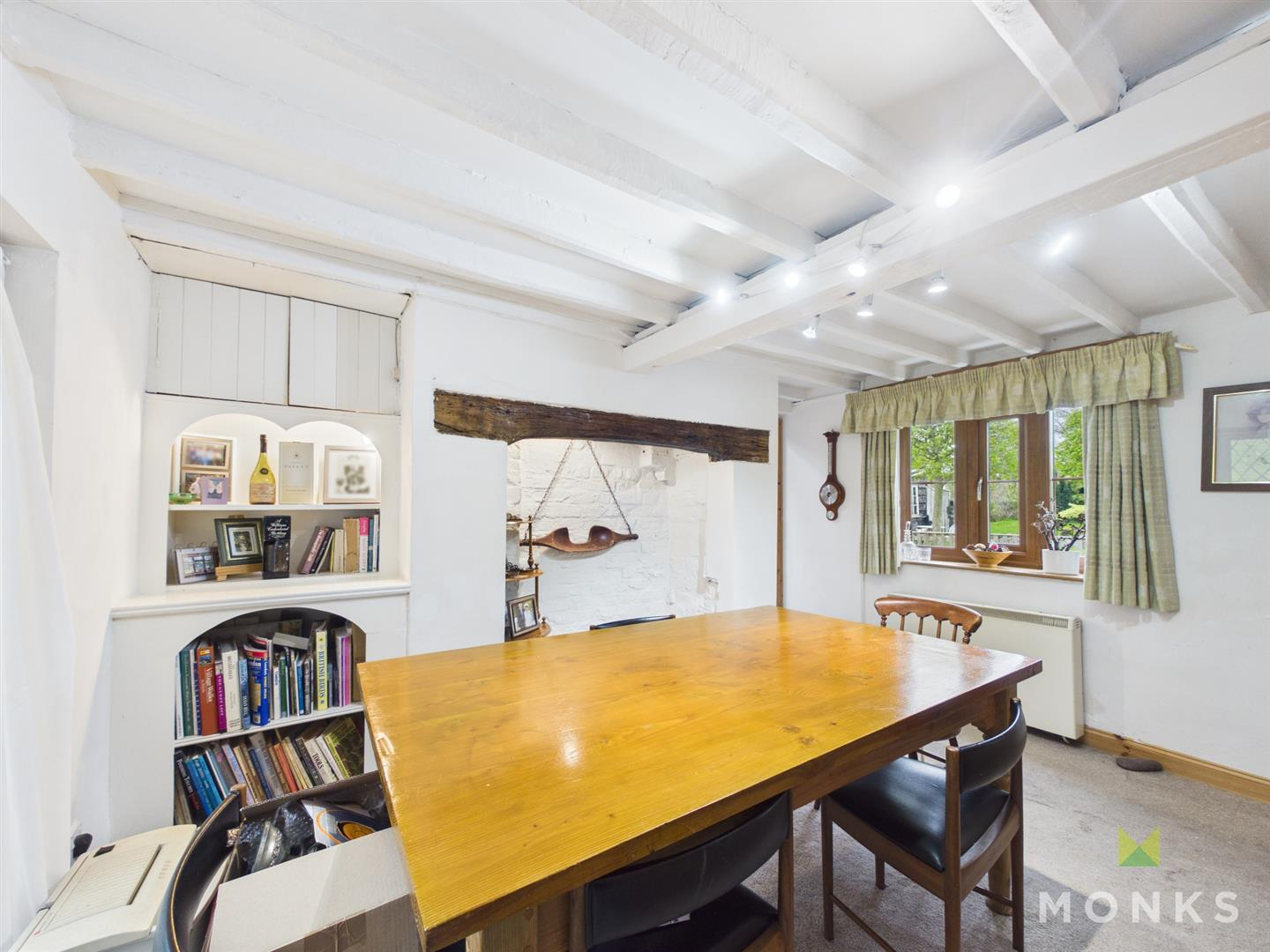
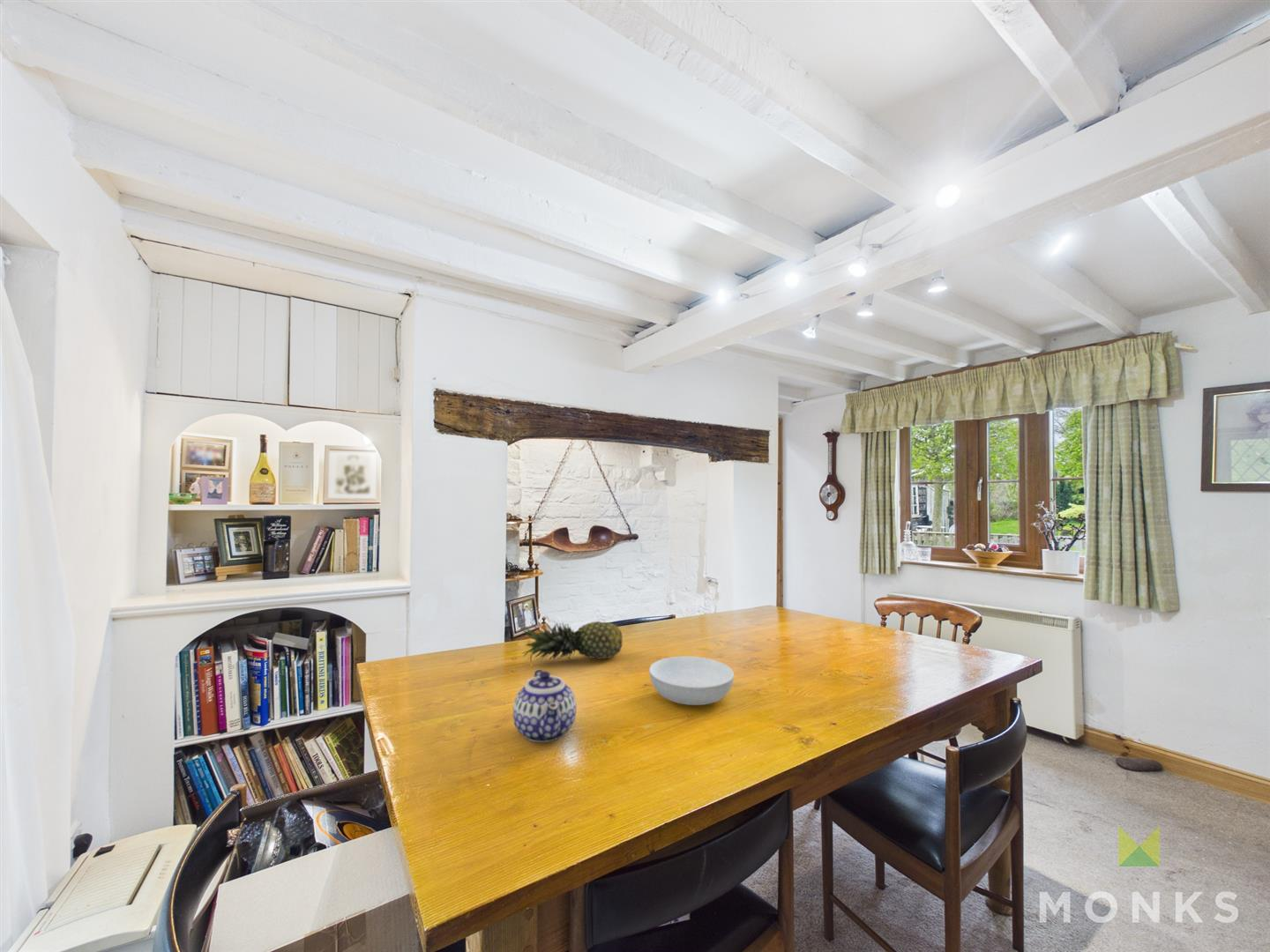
+ teapot (544, 702)
+ serving bowl (691, 683)
+ fruit (572, 639)
